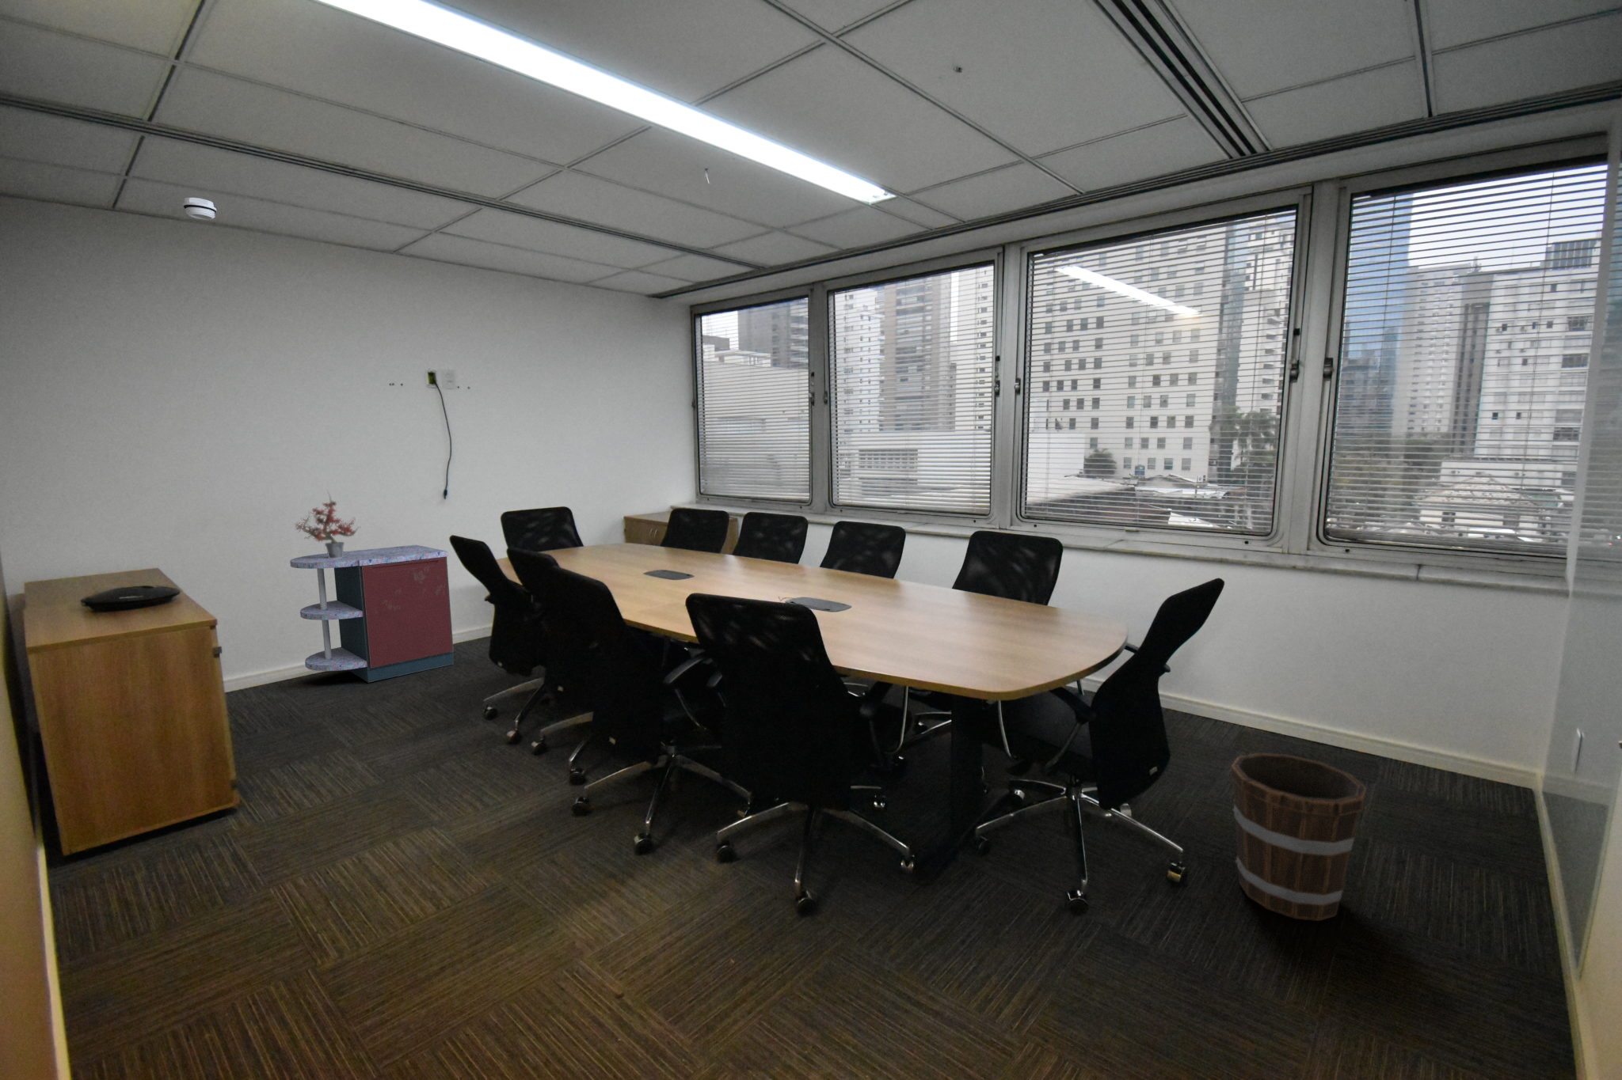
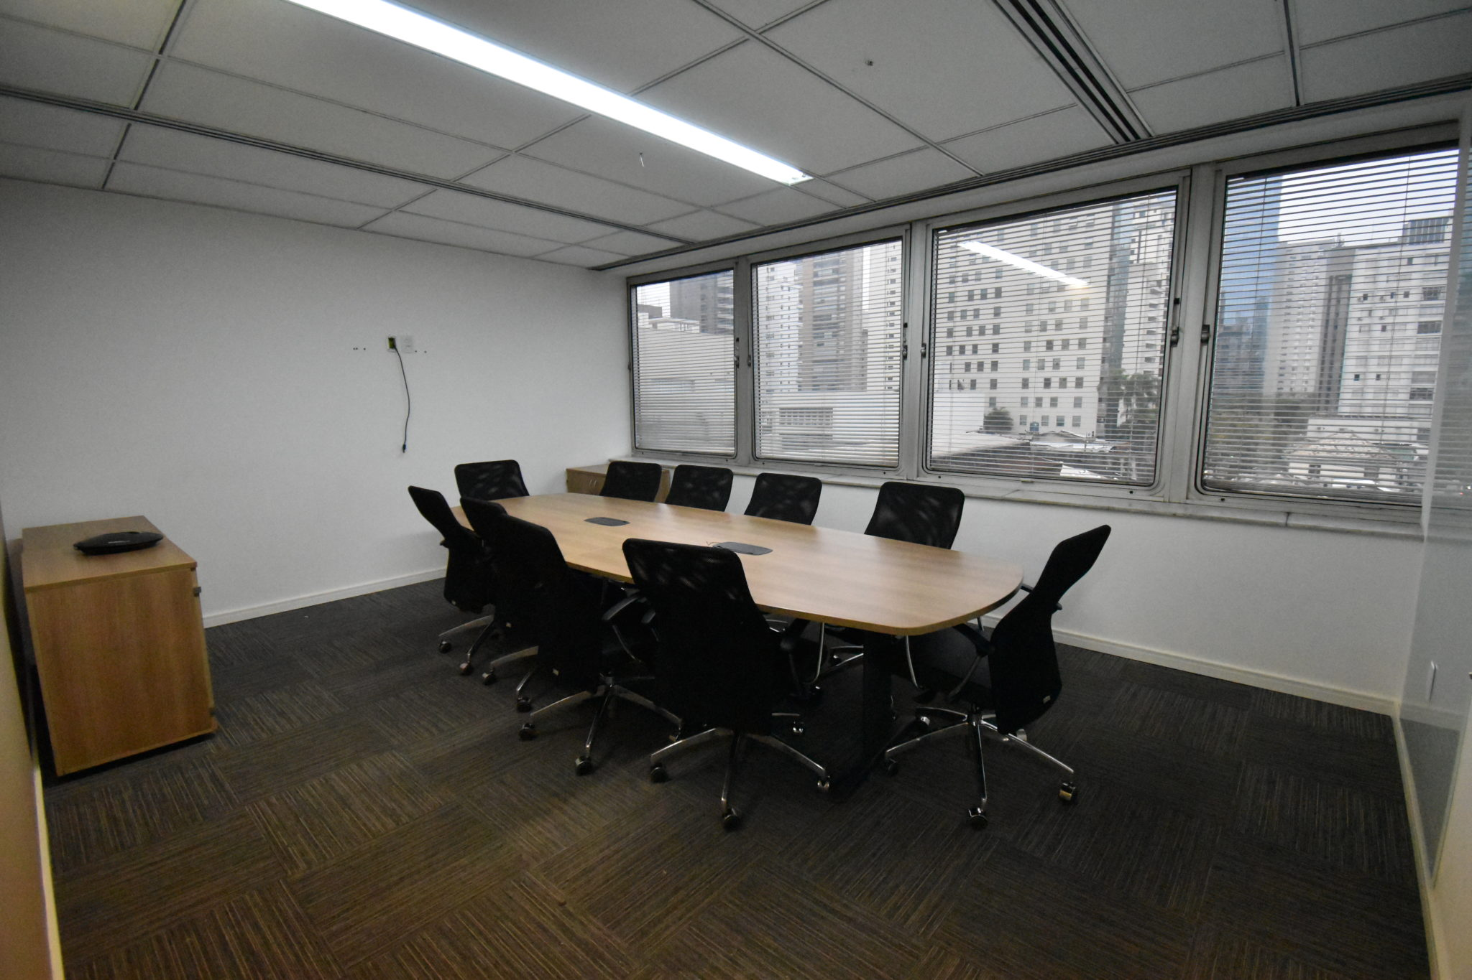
- smoke detector (199, 209)
- bucket (1292, 835)
- potted plant (332, 524)
- storage cabinet (370, 612)
